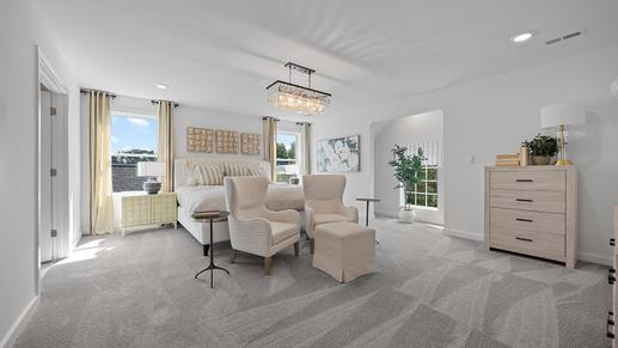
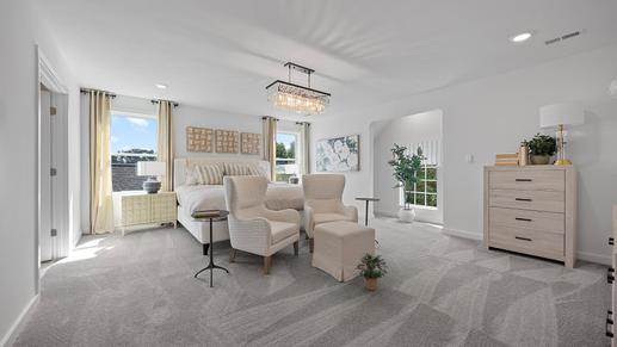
+ potted plant (372, 268)
